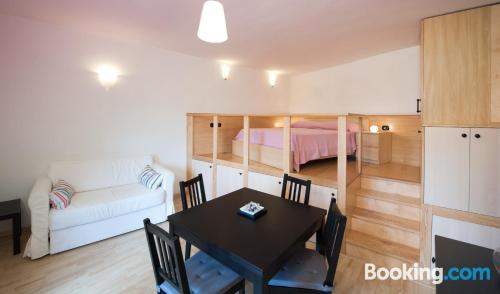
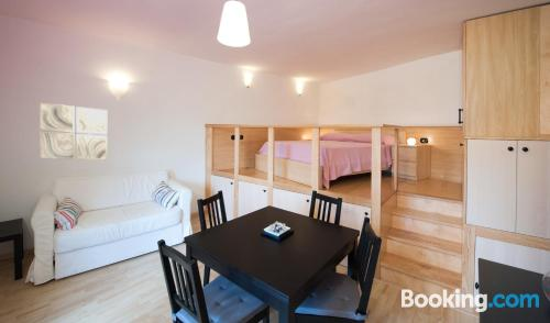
+ wall art (76, 132)
